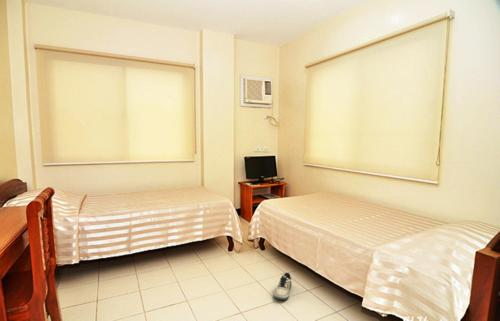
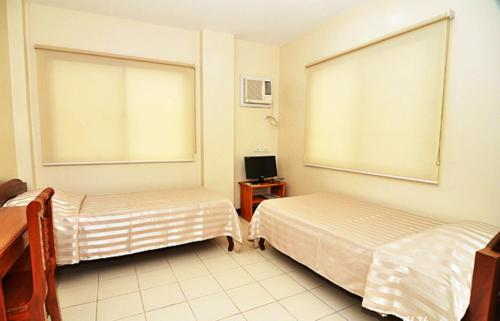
- shoe (283, 284)
